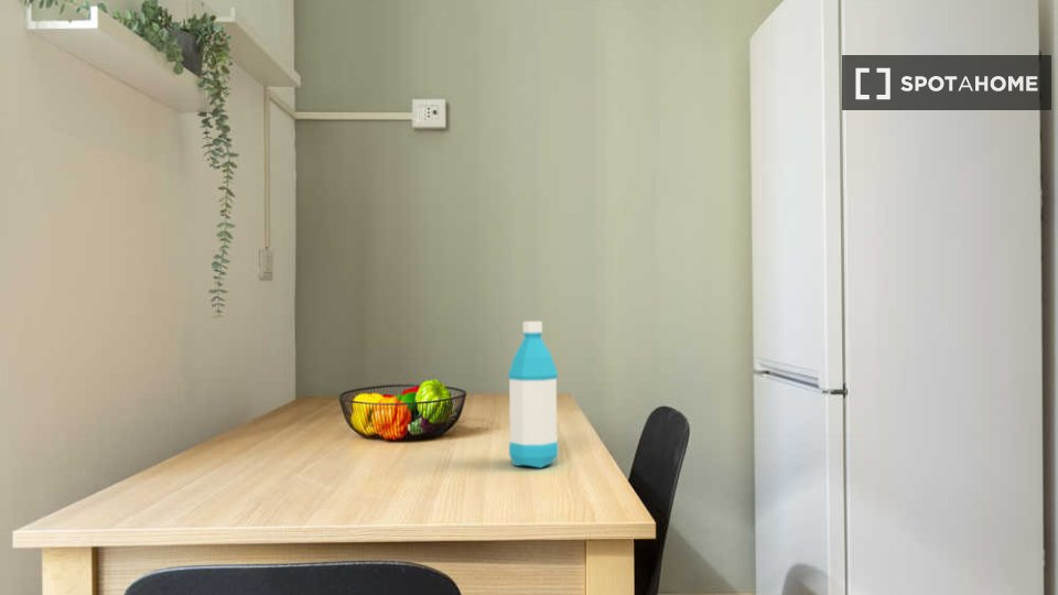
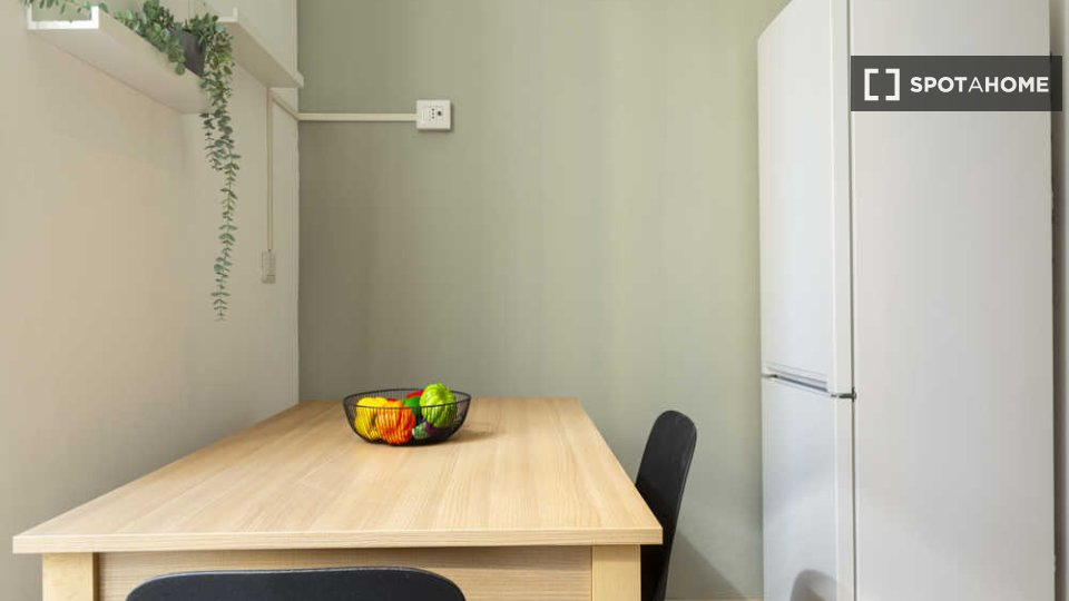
- water bottle (532, 392)
